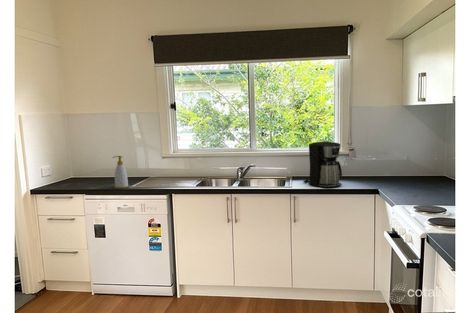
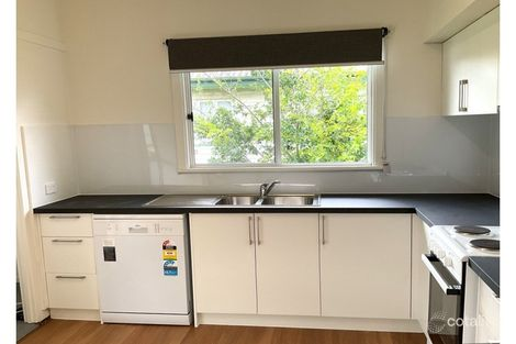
- coffee maker (324, 163)
- soap bottle (120, 171)
